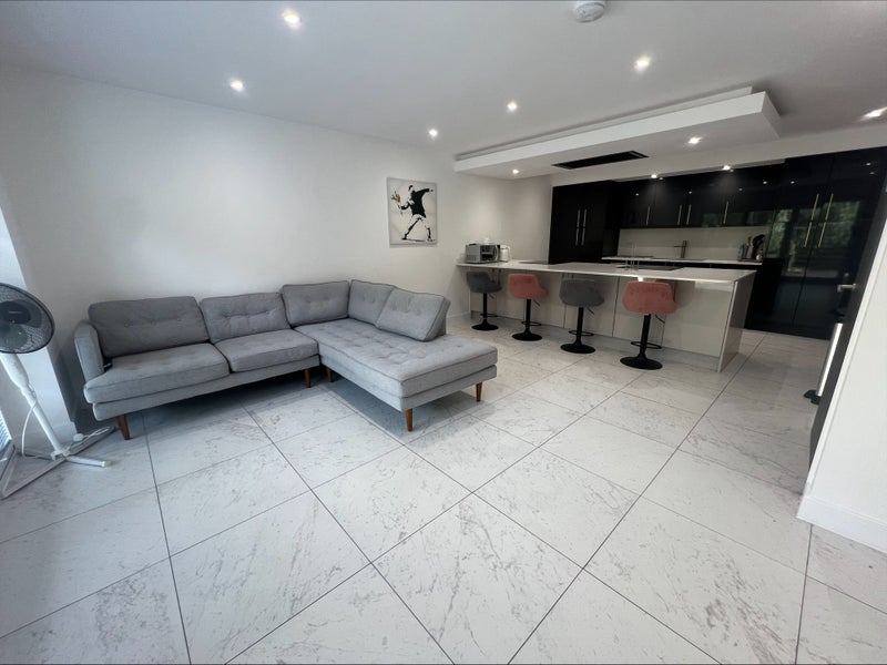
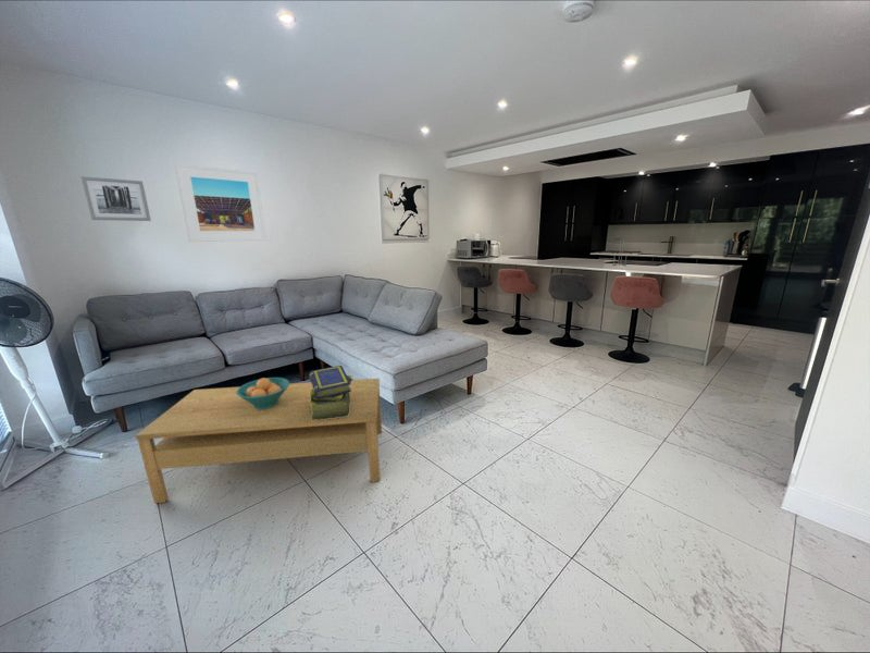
+ wall art (117, 199)
+ coffee table (281, 432)
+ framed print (224, 205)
+ stack of books (331, 391)
+ fruit bowl (264, 391)
